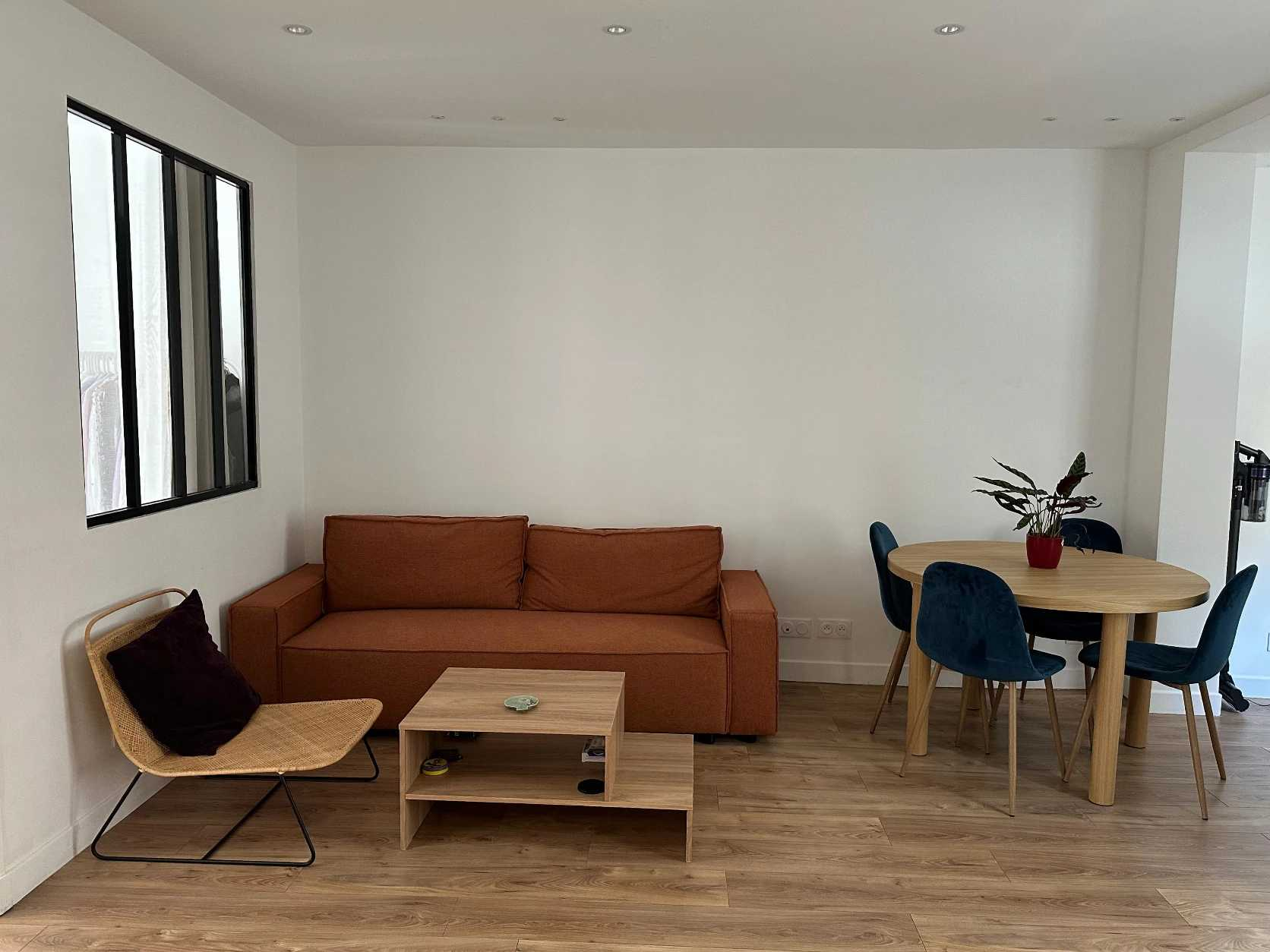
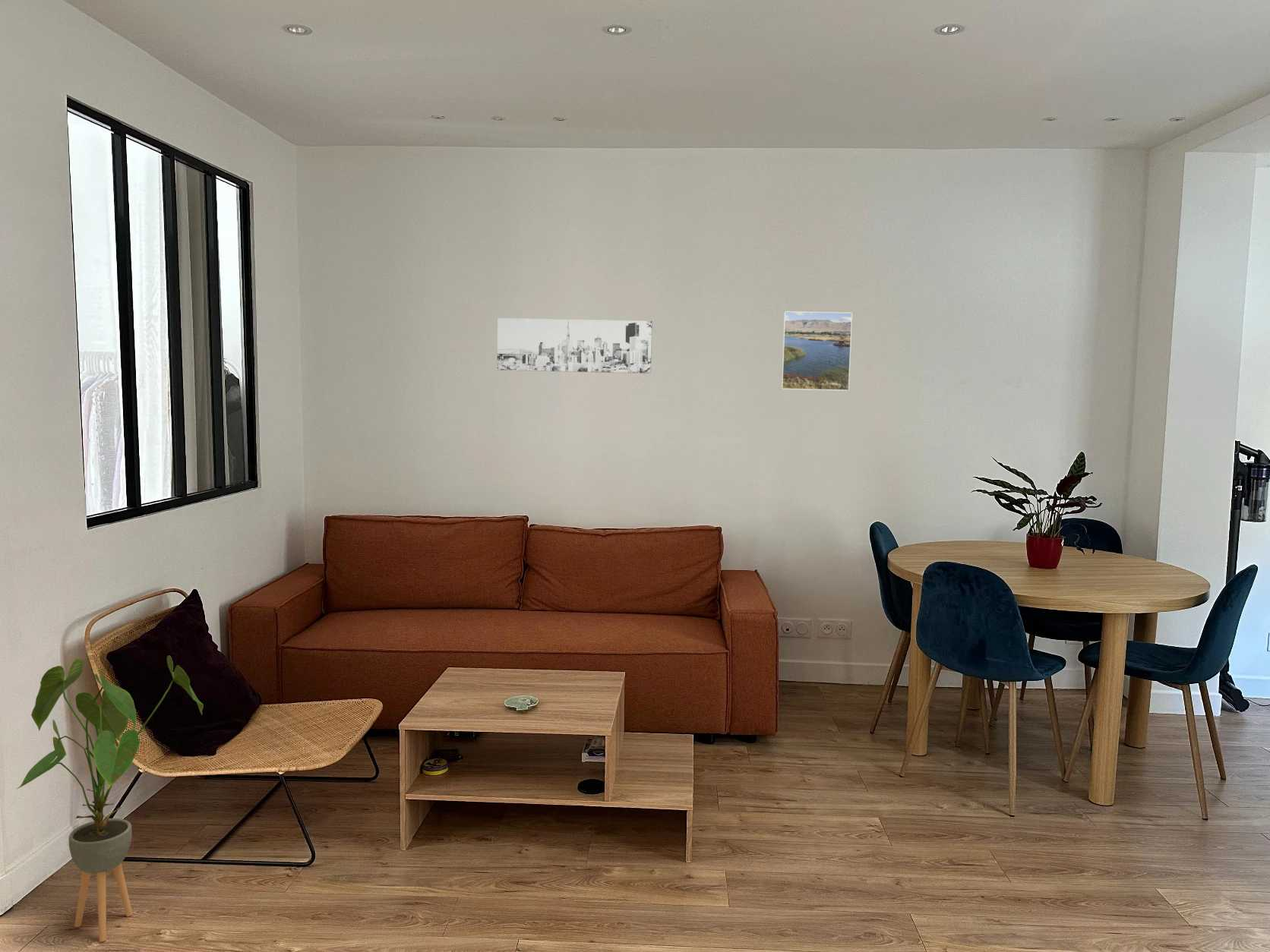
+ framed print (816, 351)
+ wall art (574, 345)
+ house plant (99, 791)
